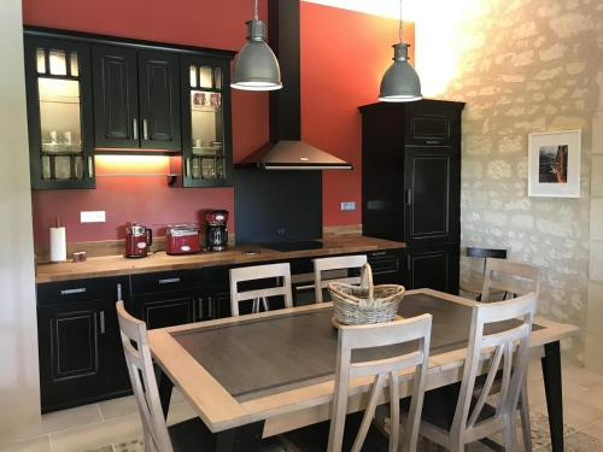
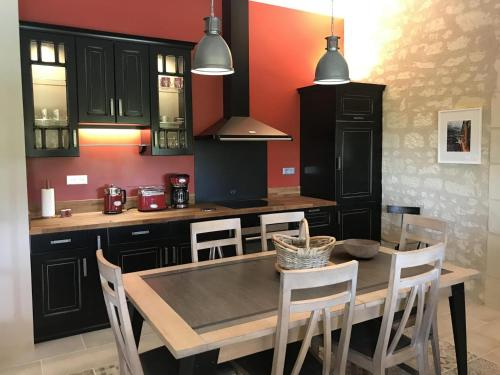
+ bowl (361, 249)
